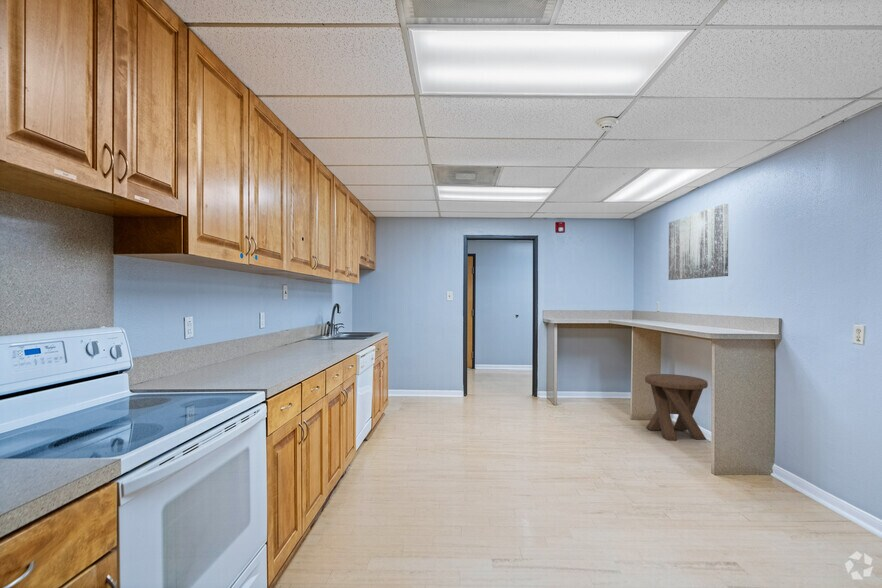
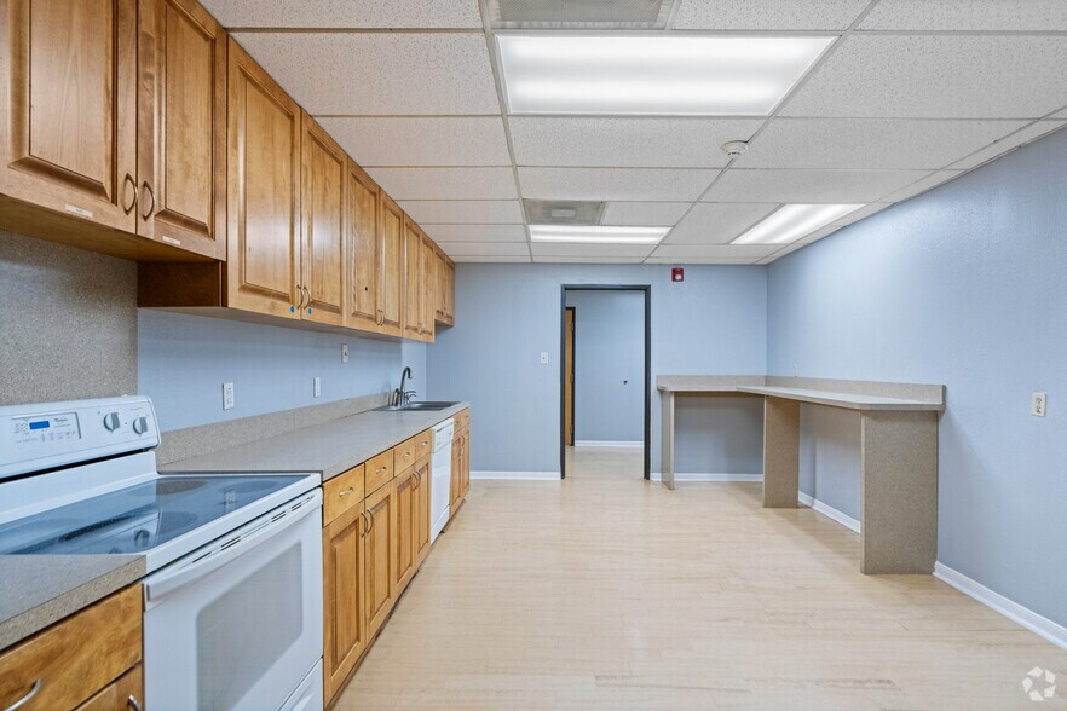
- wall art (695, 246)
- music stool (675, 406)
